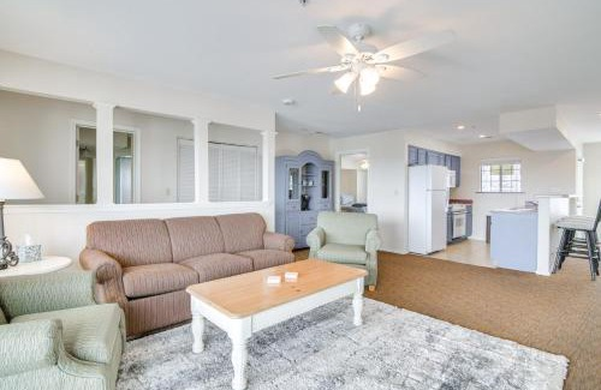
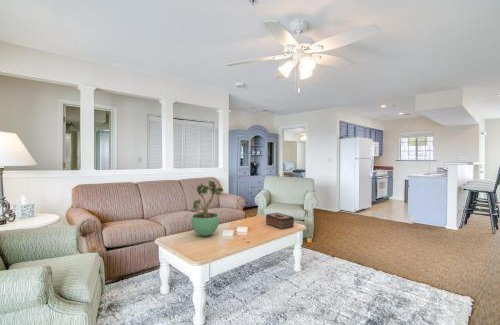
+ potted plant (206, 207)
+ tissue box (279, 220)
